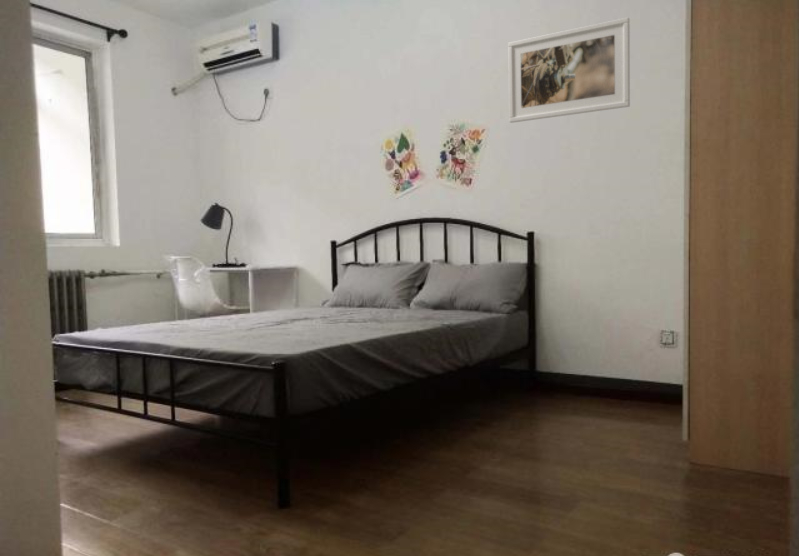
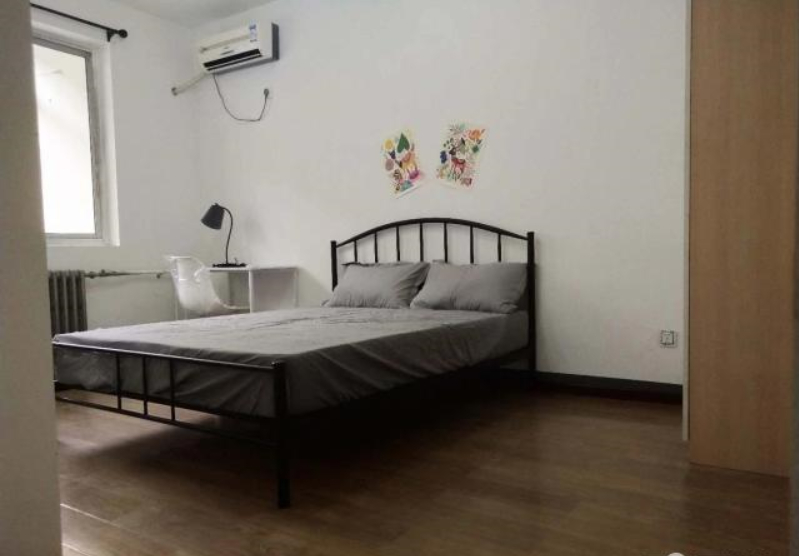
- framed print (566, 73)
